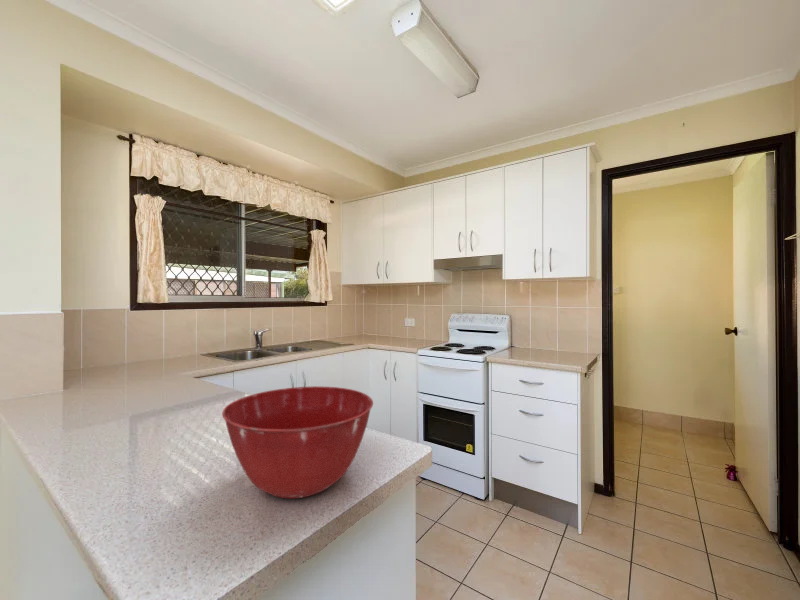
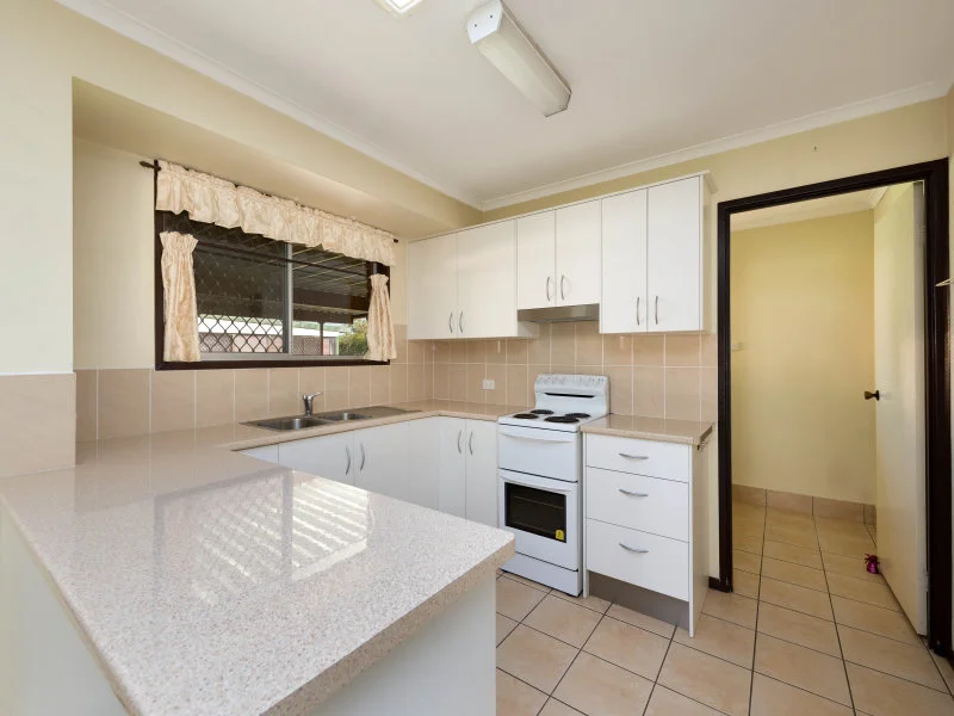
- mixing bowl (302, 441)
